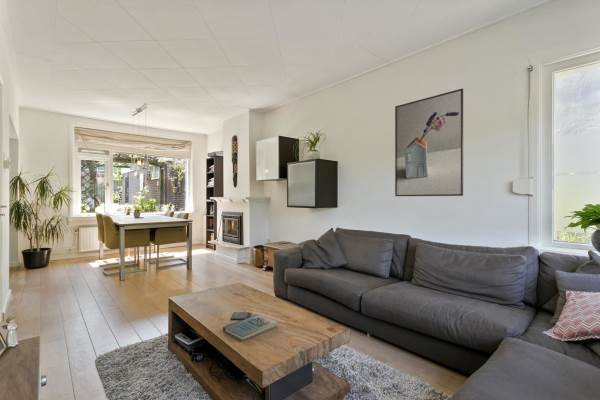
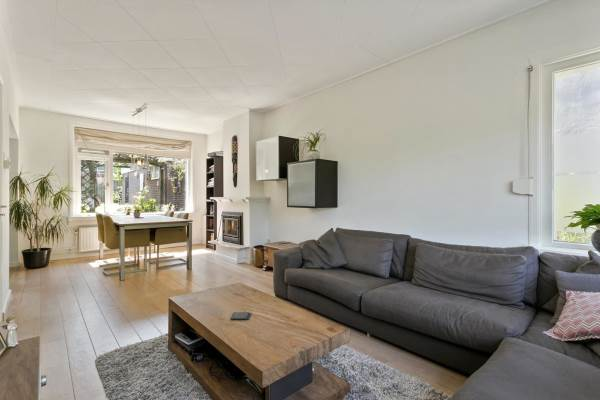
- book (250, 326)
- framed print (426, 147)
